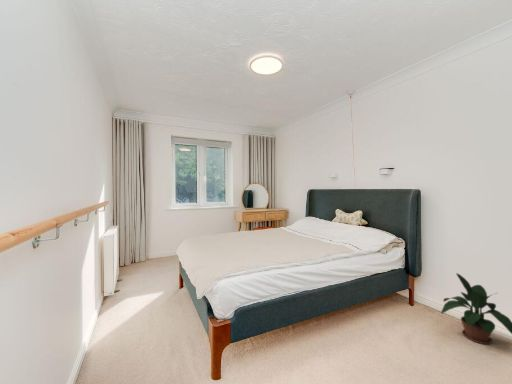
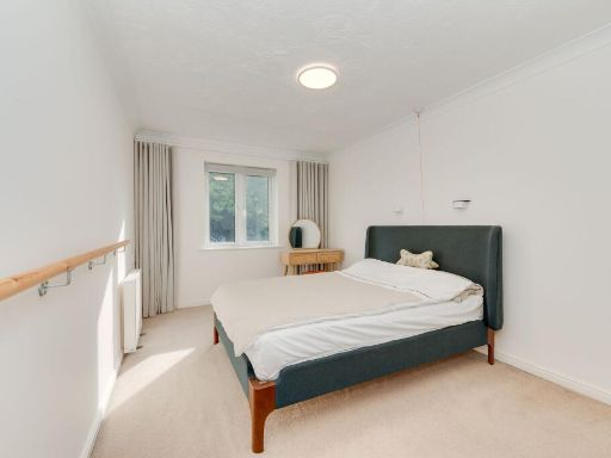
- potted plant (476, 306)
